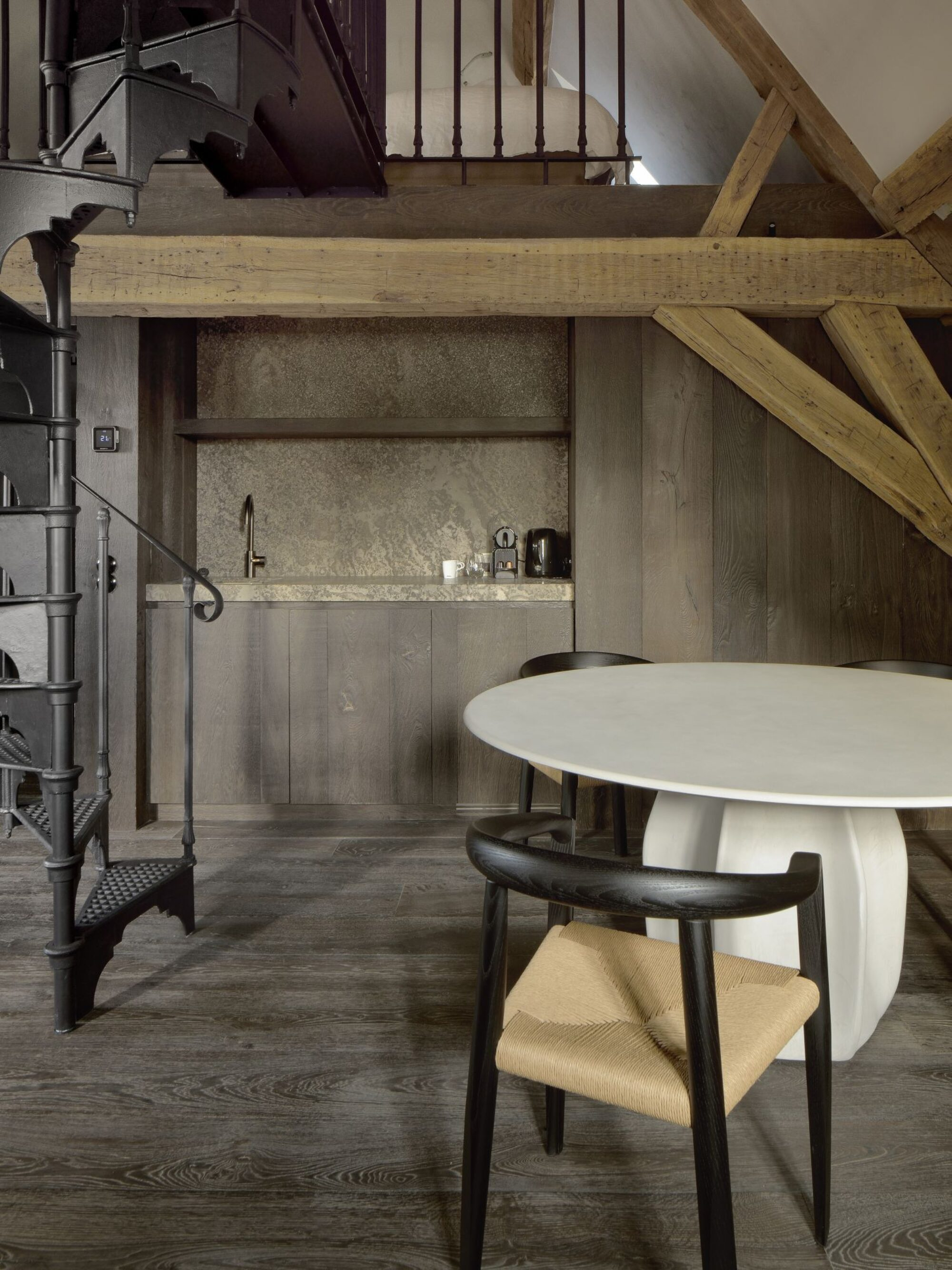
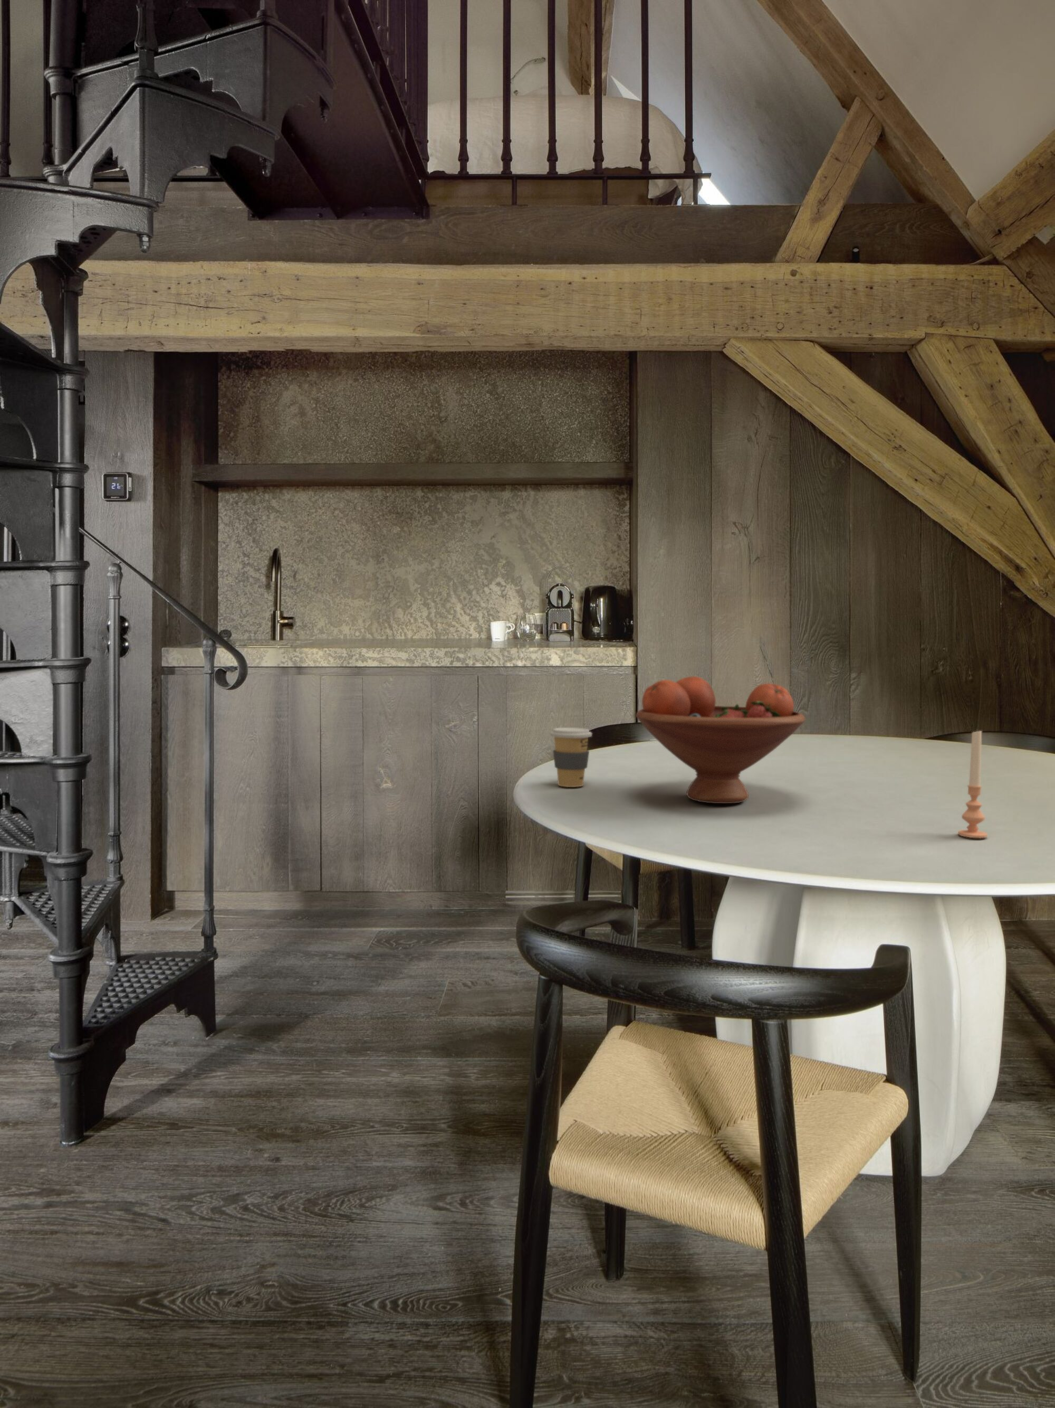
+ coffee cup (571, 757)
+ candle (974, 783)
+ fruit bowl (718, 739)
